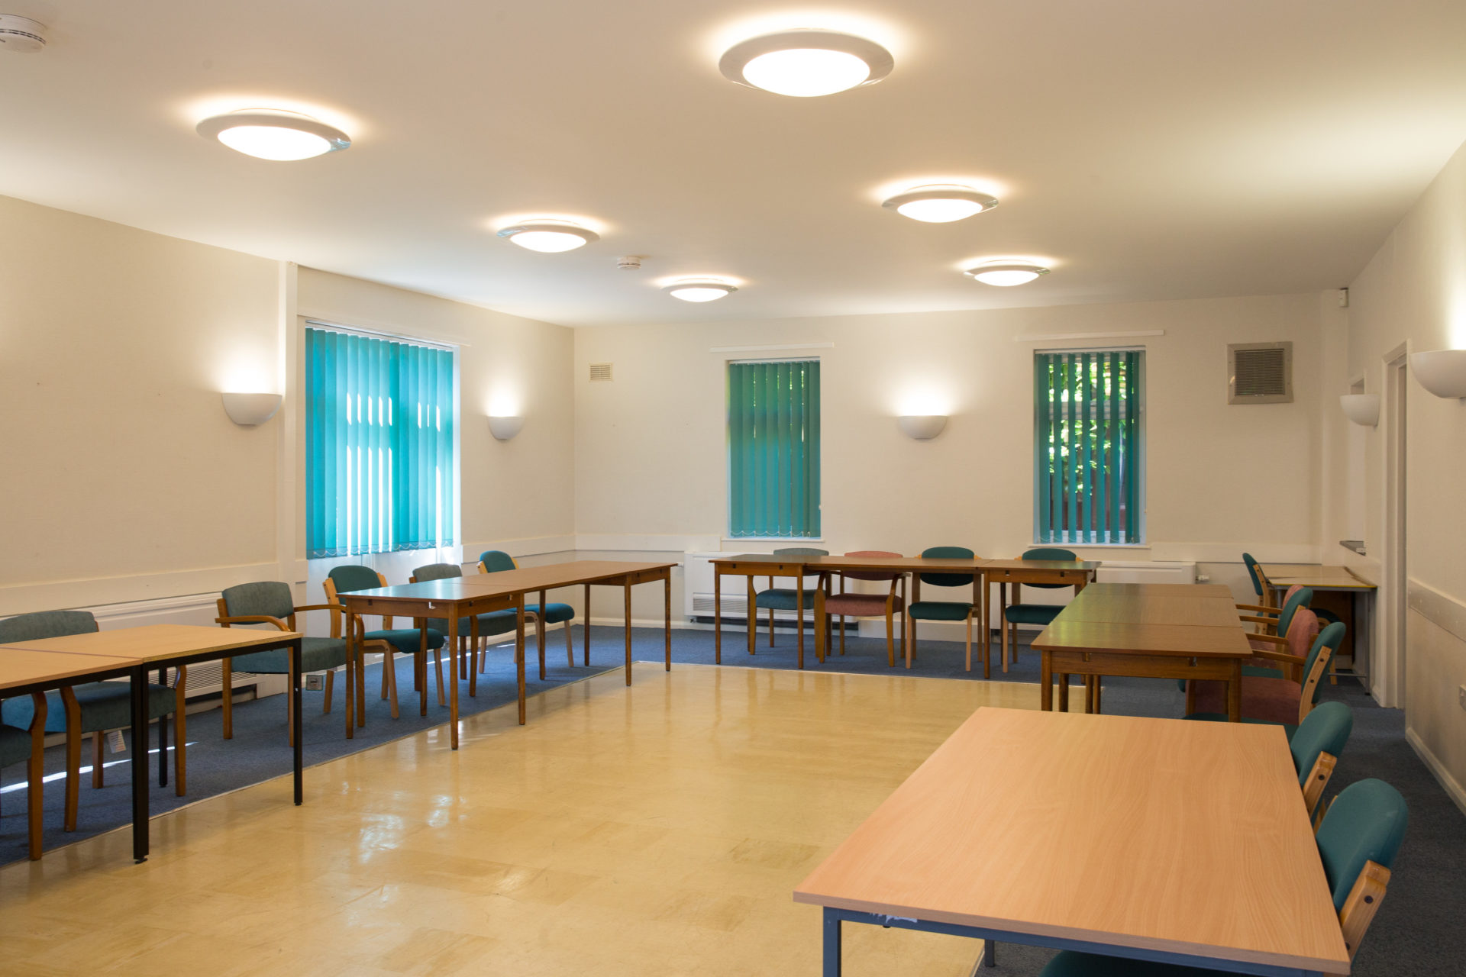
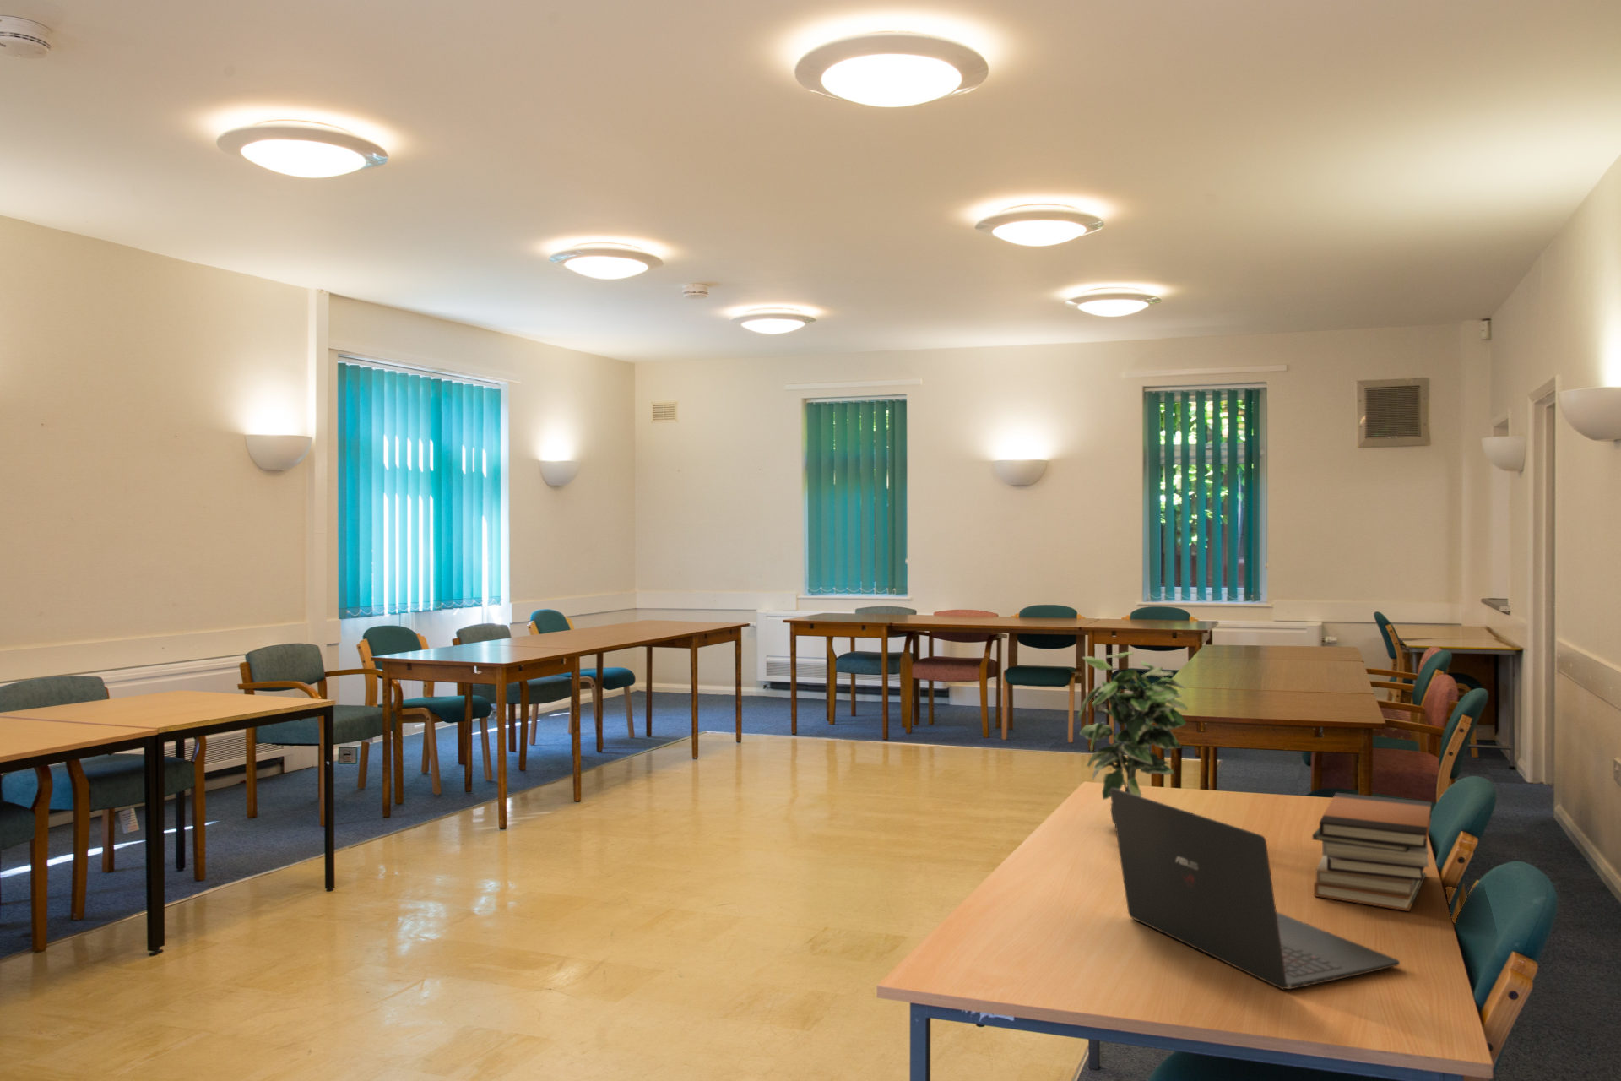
+ laptop (1247, 871)
+ book stack (1375, 848)
+ potted plant (1134, 742)
